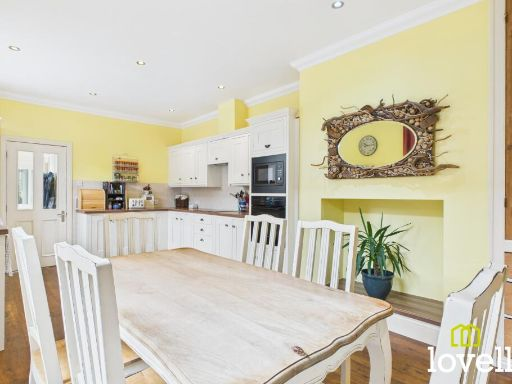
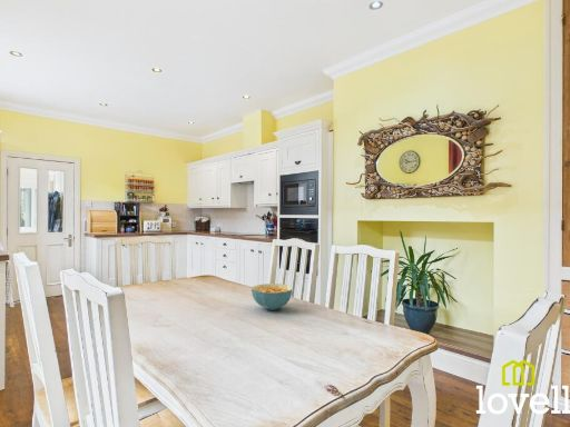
+ cereal bowl (272, 298)
